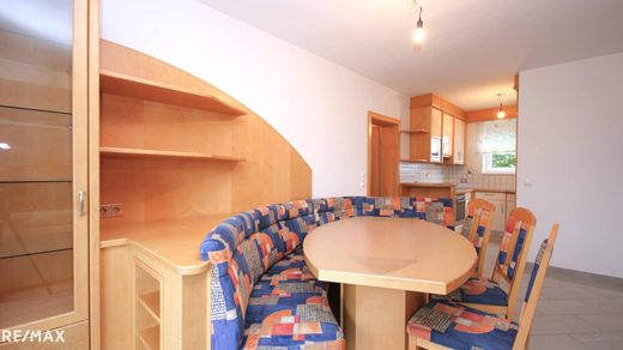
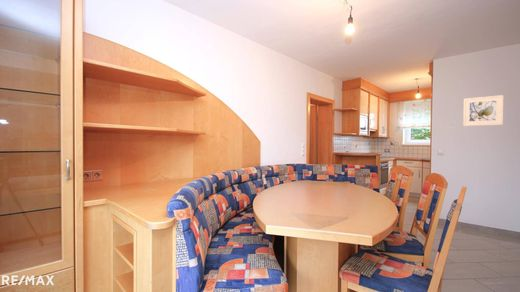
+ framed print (482, 111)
